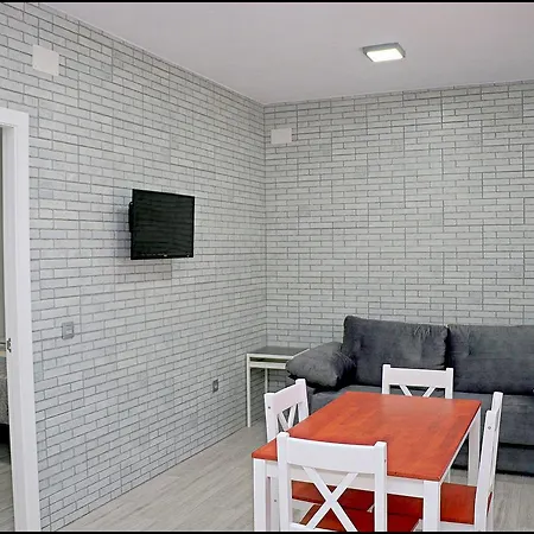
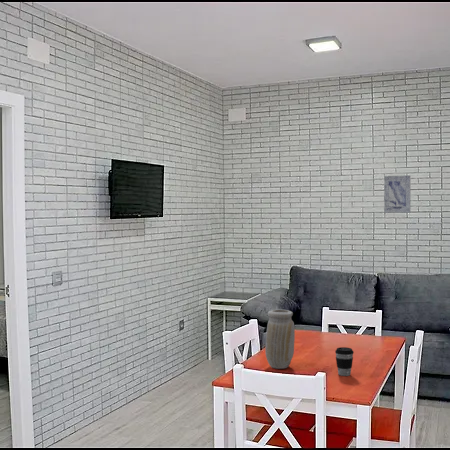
+ coffee cup (344, 361)
+ wall art (397, 194)
+ vase (280, 338)
